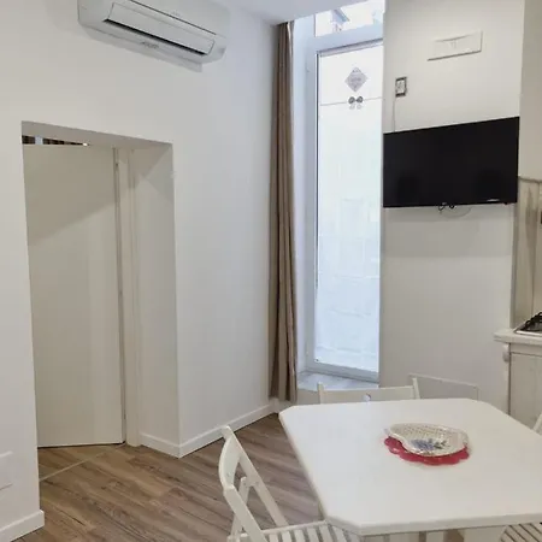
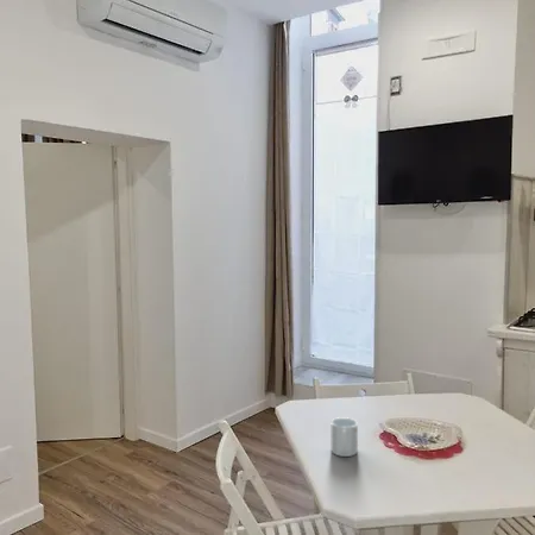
+ mug (344, 439)
